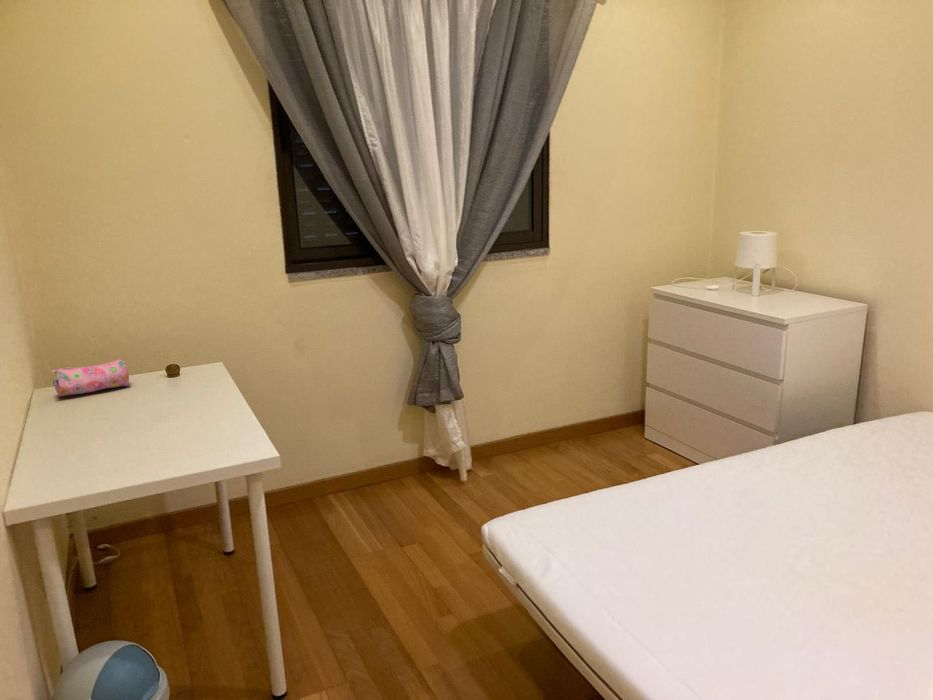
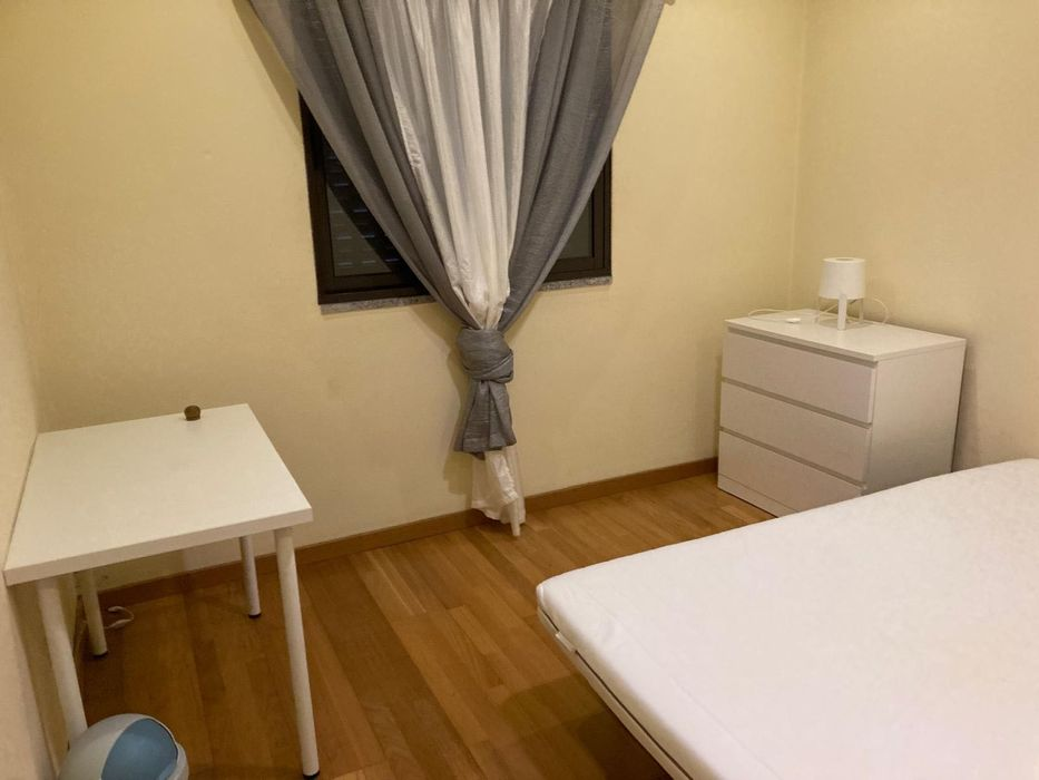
- pencil case (91, 377)
